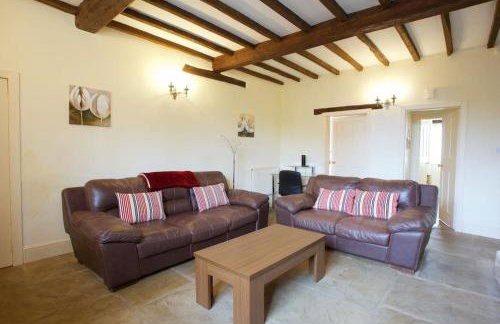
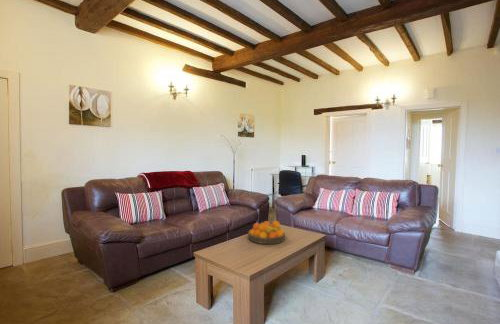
+ fruit bowl (266, 229)
